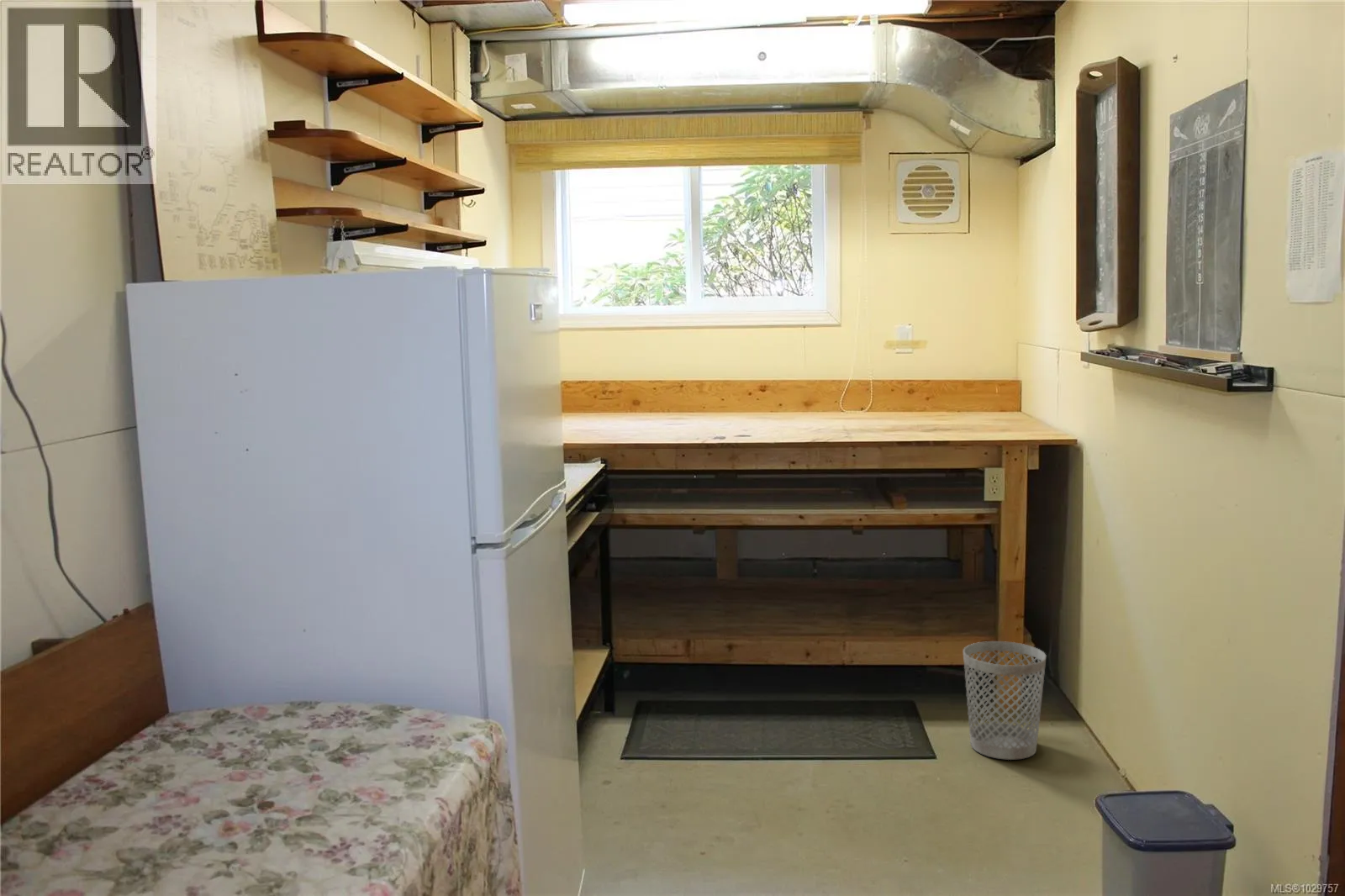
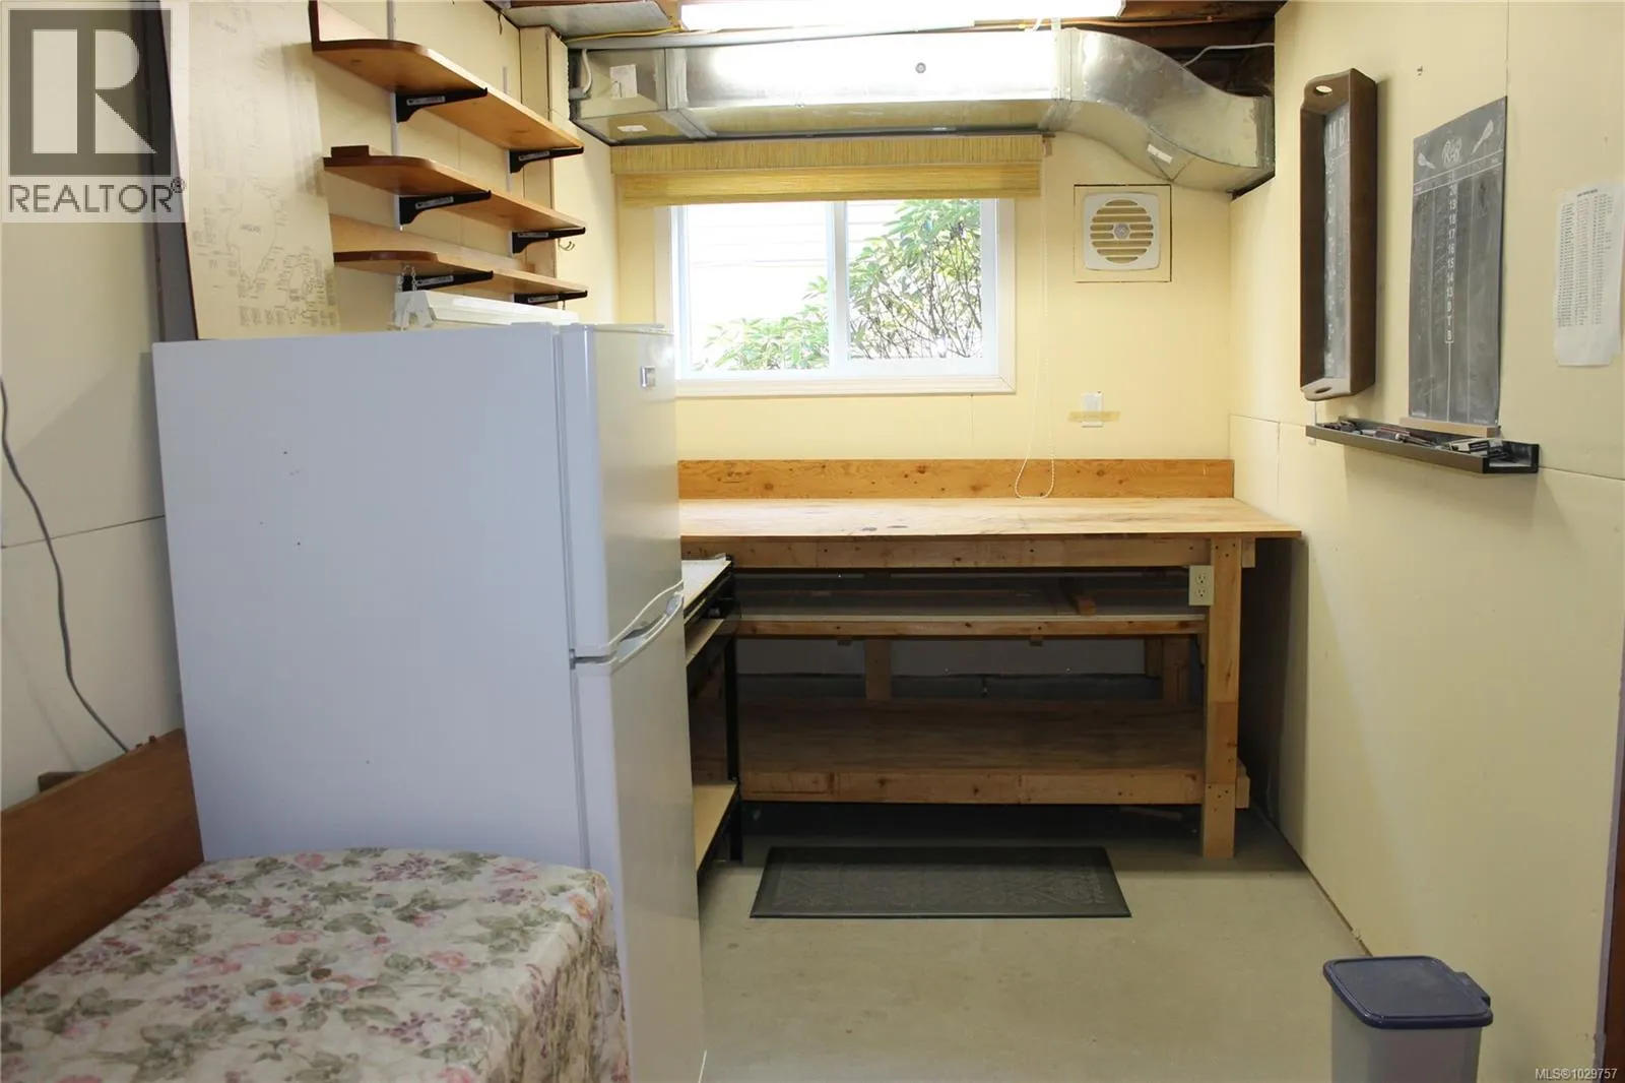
- wastebasket (1004, 700)
